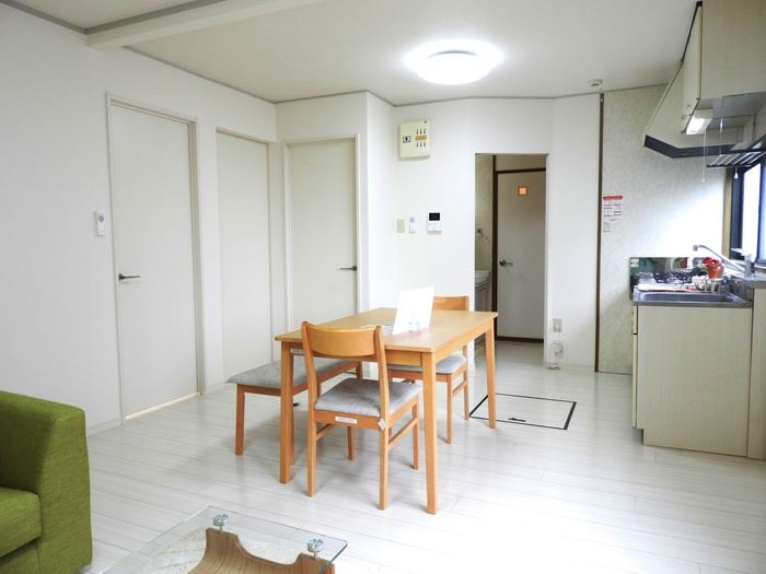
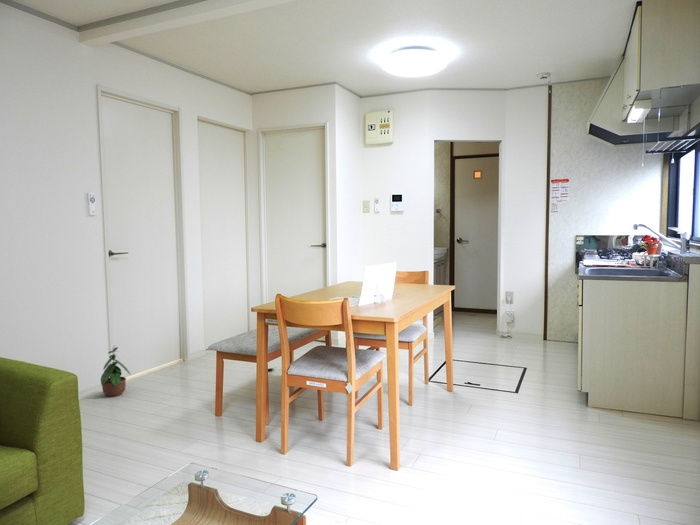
+ potted plant (115, 369)
